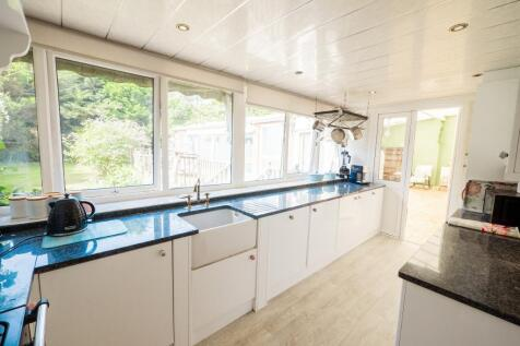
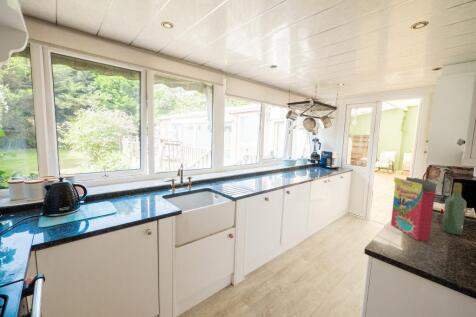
+ cereal box (411, 205)
+ wine bottle (454, 207)
